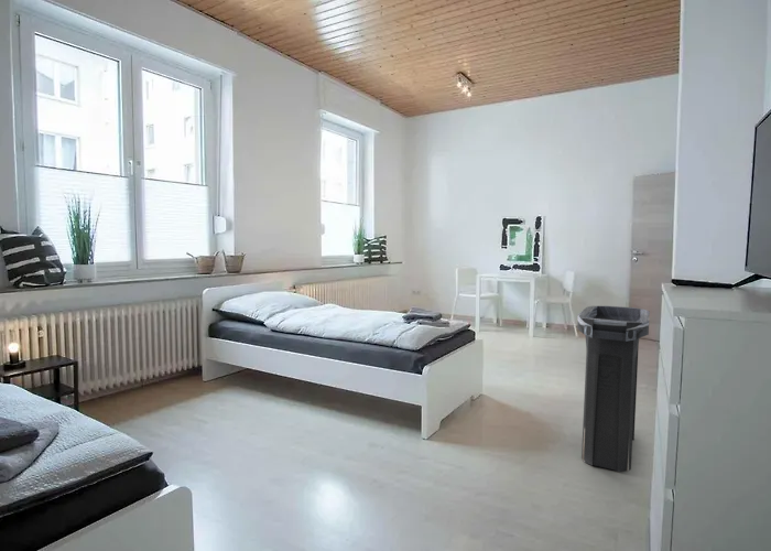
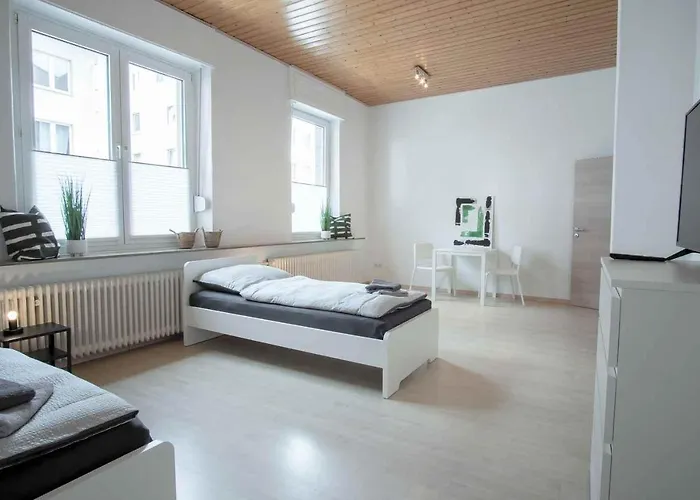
- trash can (611, 381)
